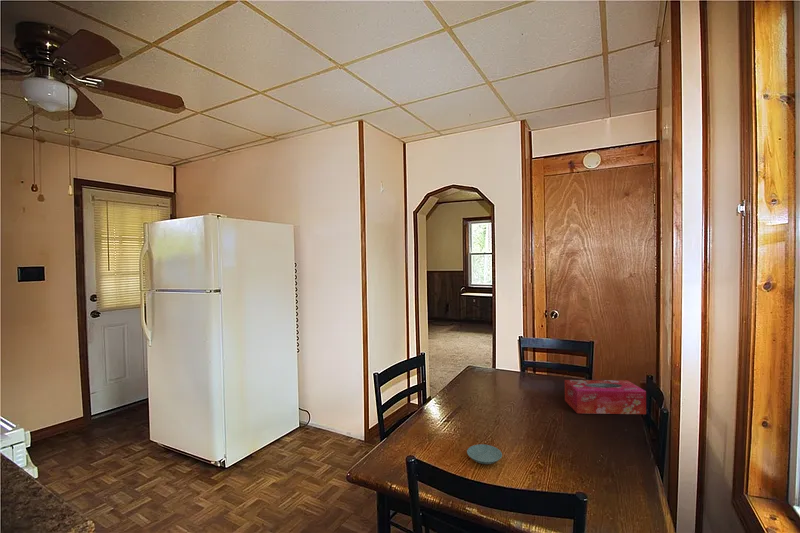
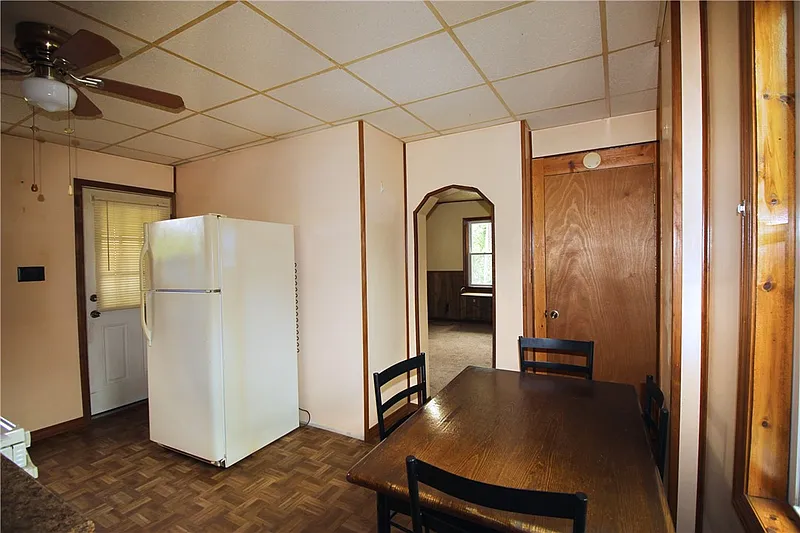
- tissue box (603, 396)
- saucer (484, 455)
